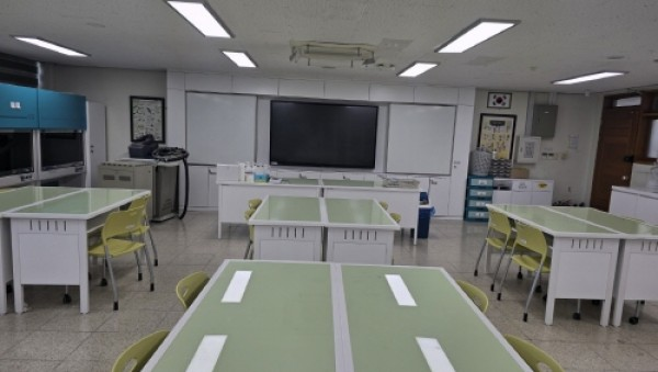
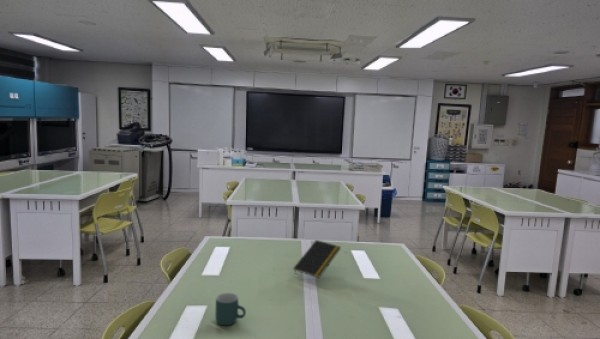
+ notepad (317, 260)
+ mug (230, 309)
